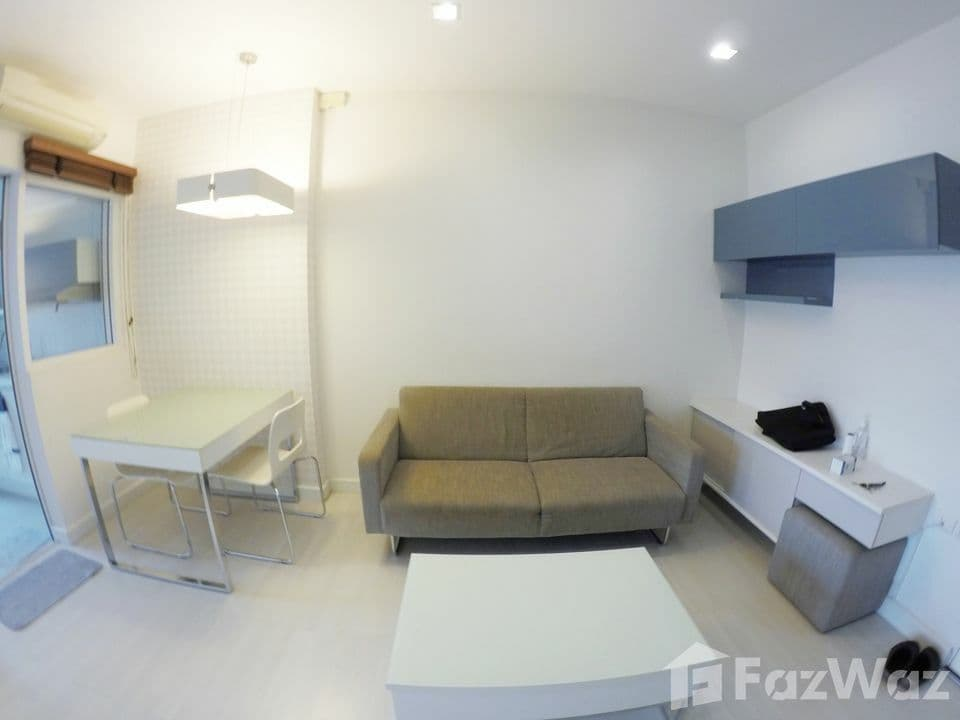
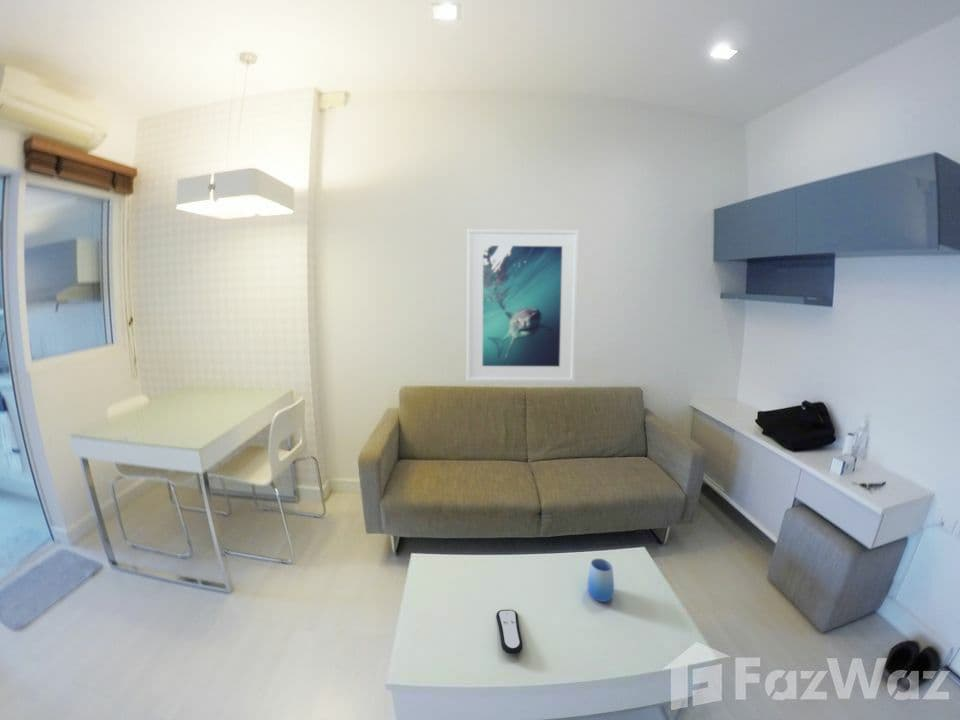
+ remote control (509, 630)
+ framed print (521, 306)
+ cup (601, 579)
